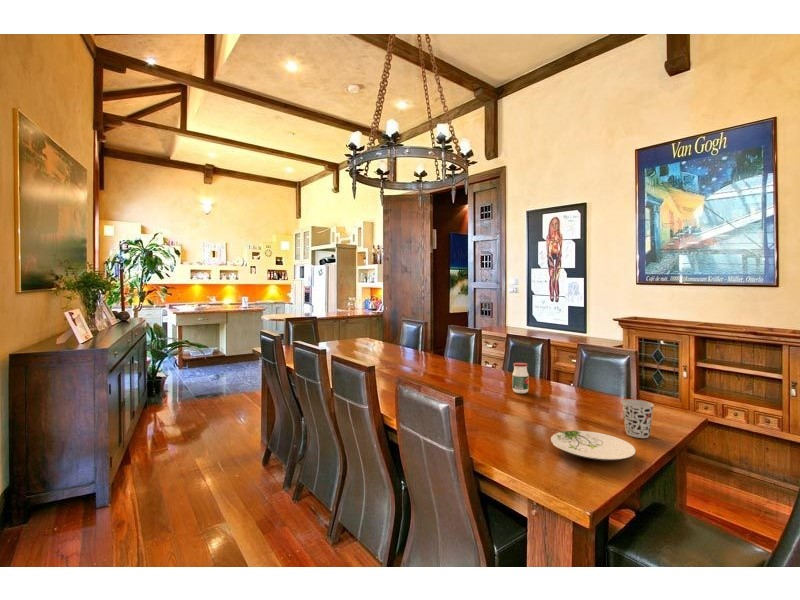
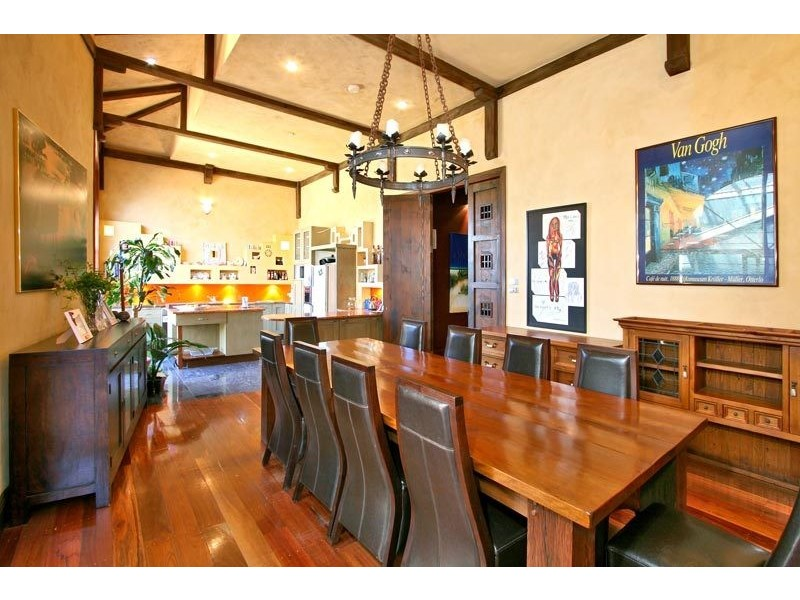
- cup (637, 418)
- plate (591, 448)
- jar (520, 377)
